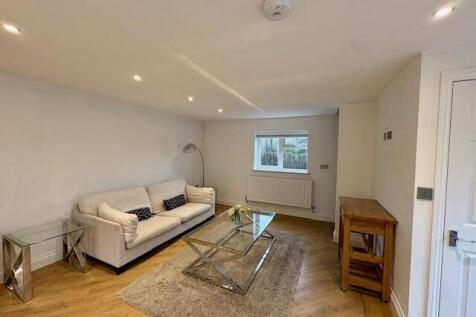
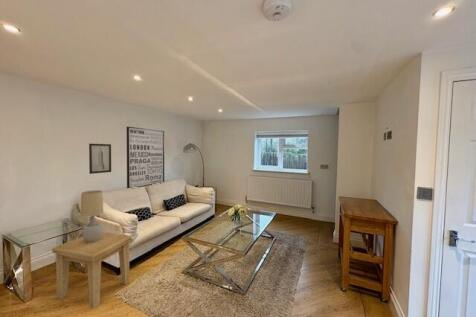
+ table lamp (92, 216)
+ side table (95, 265)
+ wall art (100, 158)
+ wall art (147, 157)
